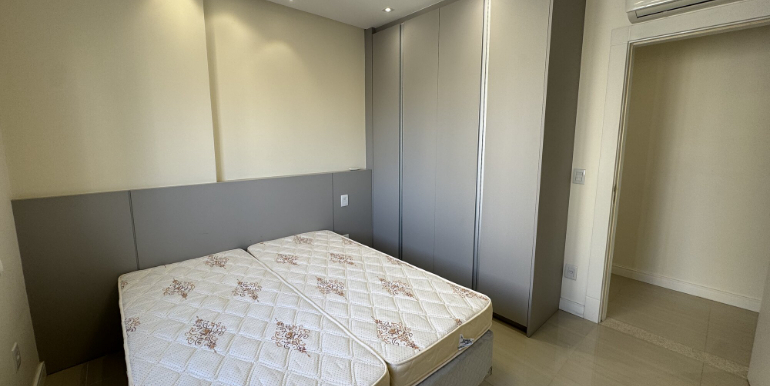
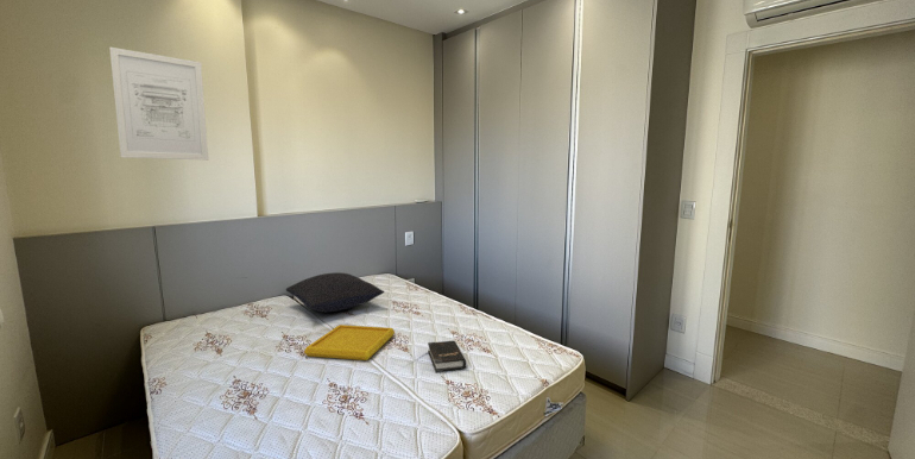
+ hardback book (446, 354)
+ wall art (162, 107)
+ pillow (335, 291)
+ serving tray (352, 340)
